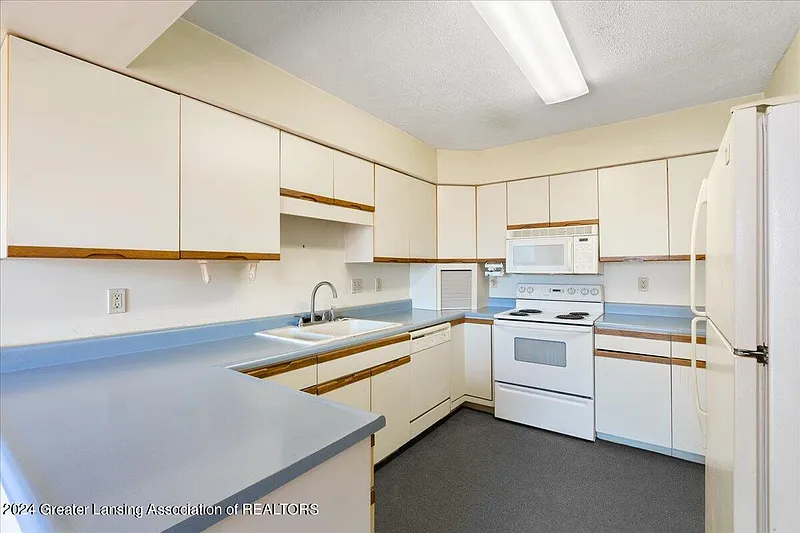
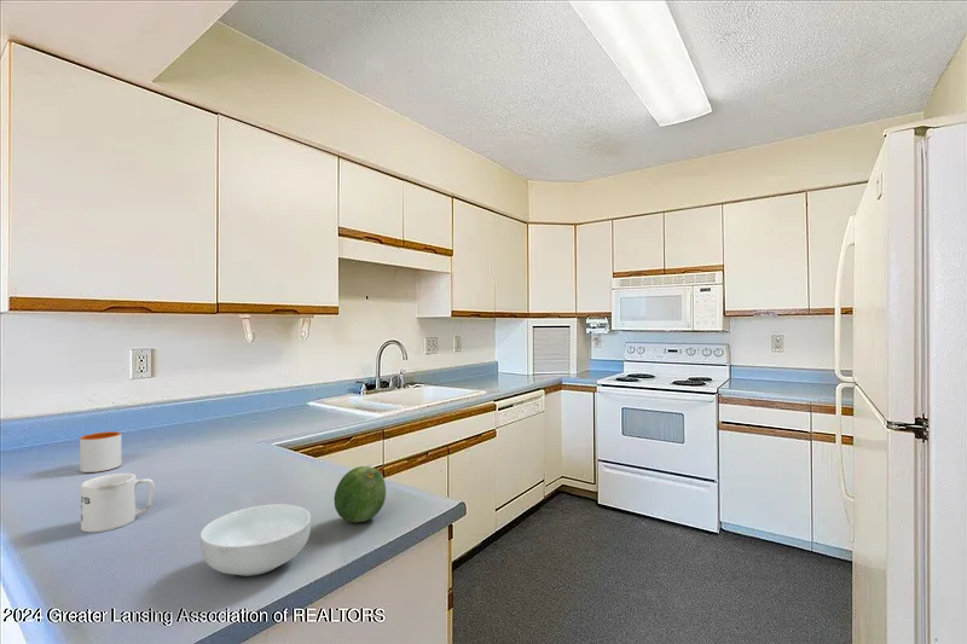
+ cereal bowl (257, 543)
+ mug (102, 449)
+ fruit (360, 493)
+ mug (118, 499)
